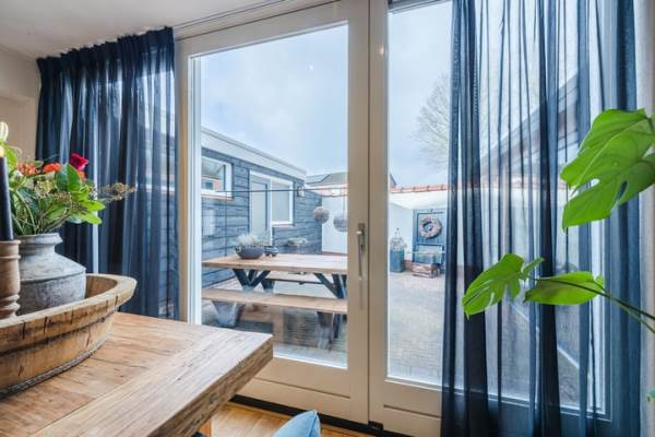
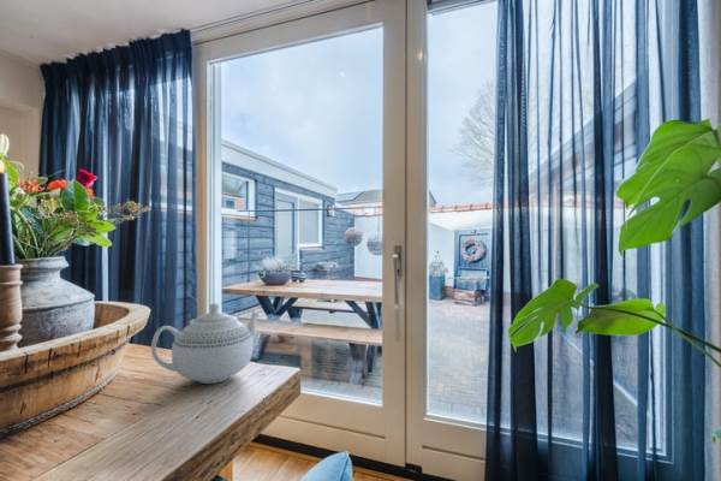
+ teapot (211, 340)
